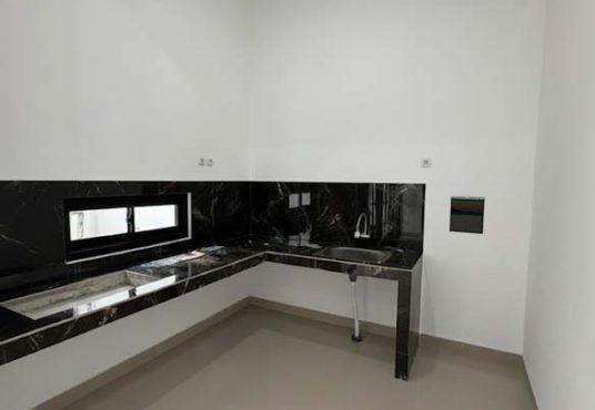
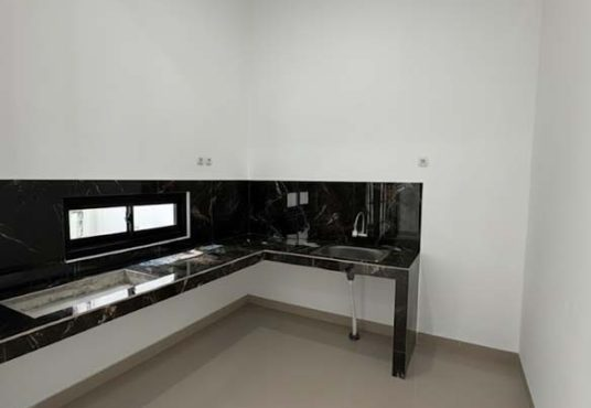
- calendar (466, 214)
